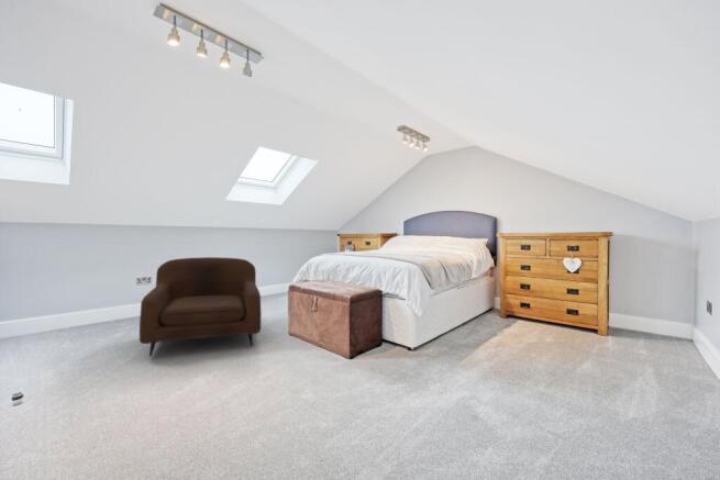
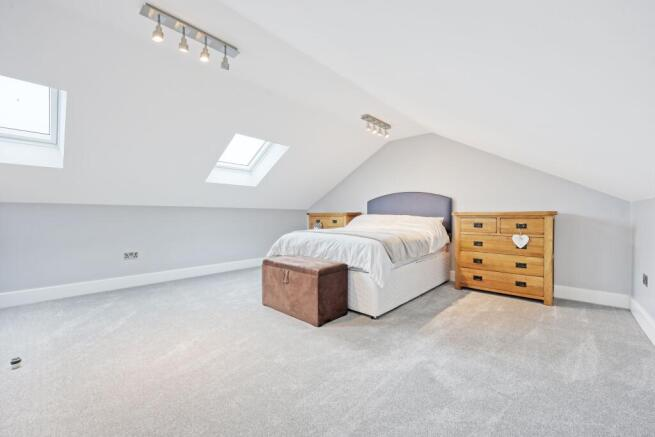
- armchair (207, 299)
